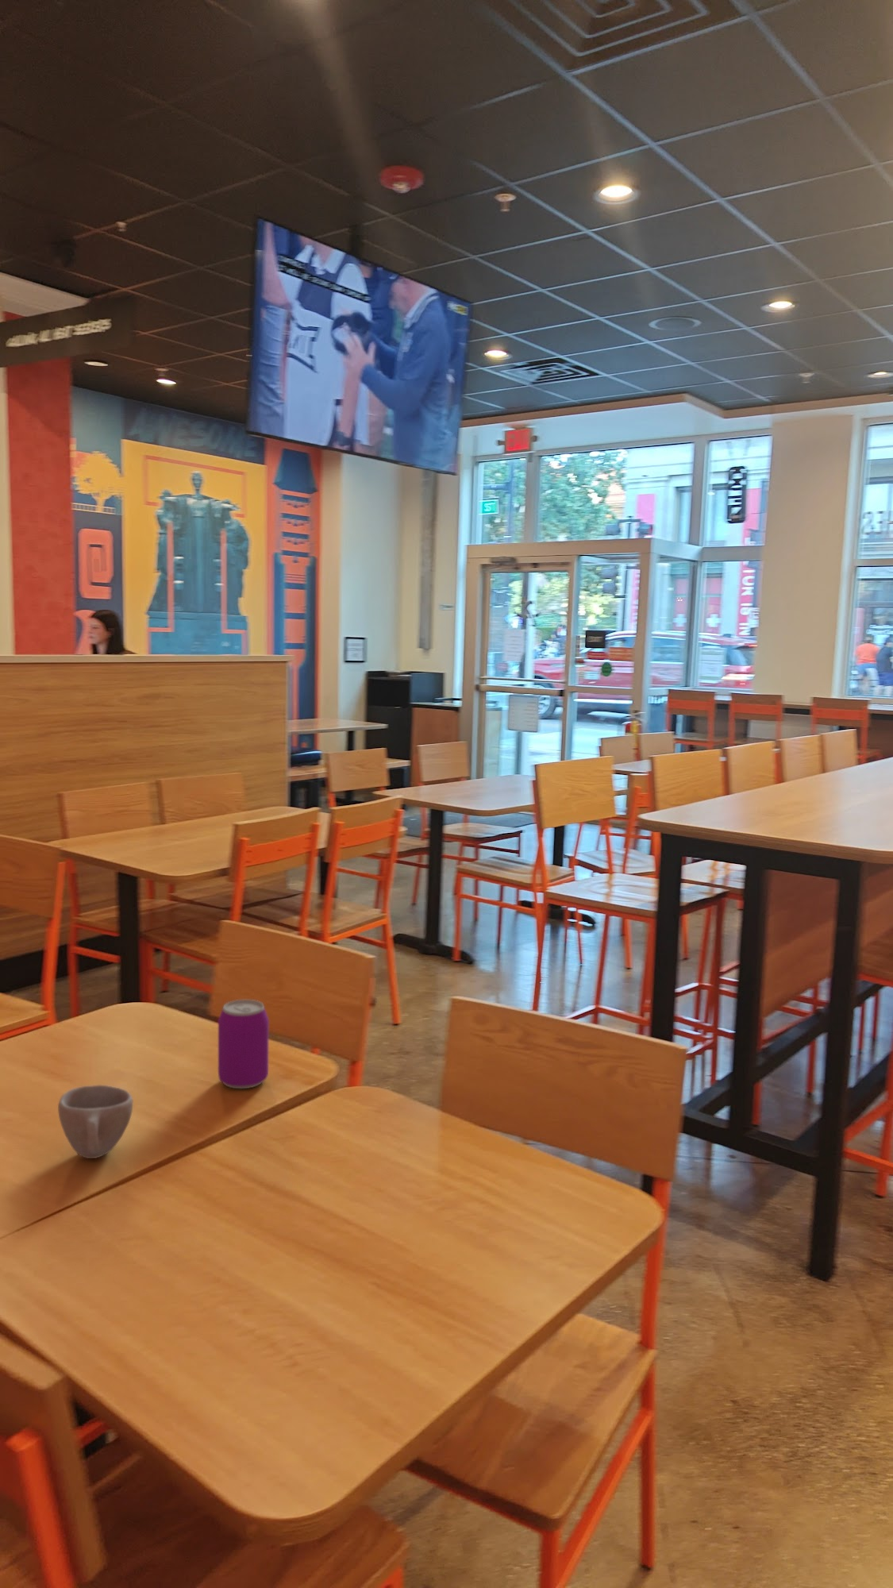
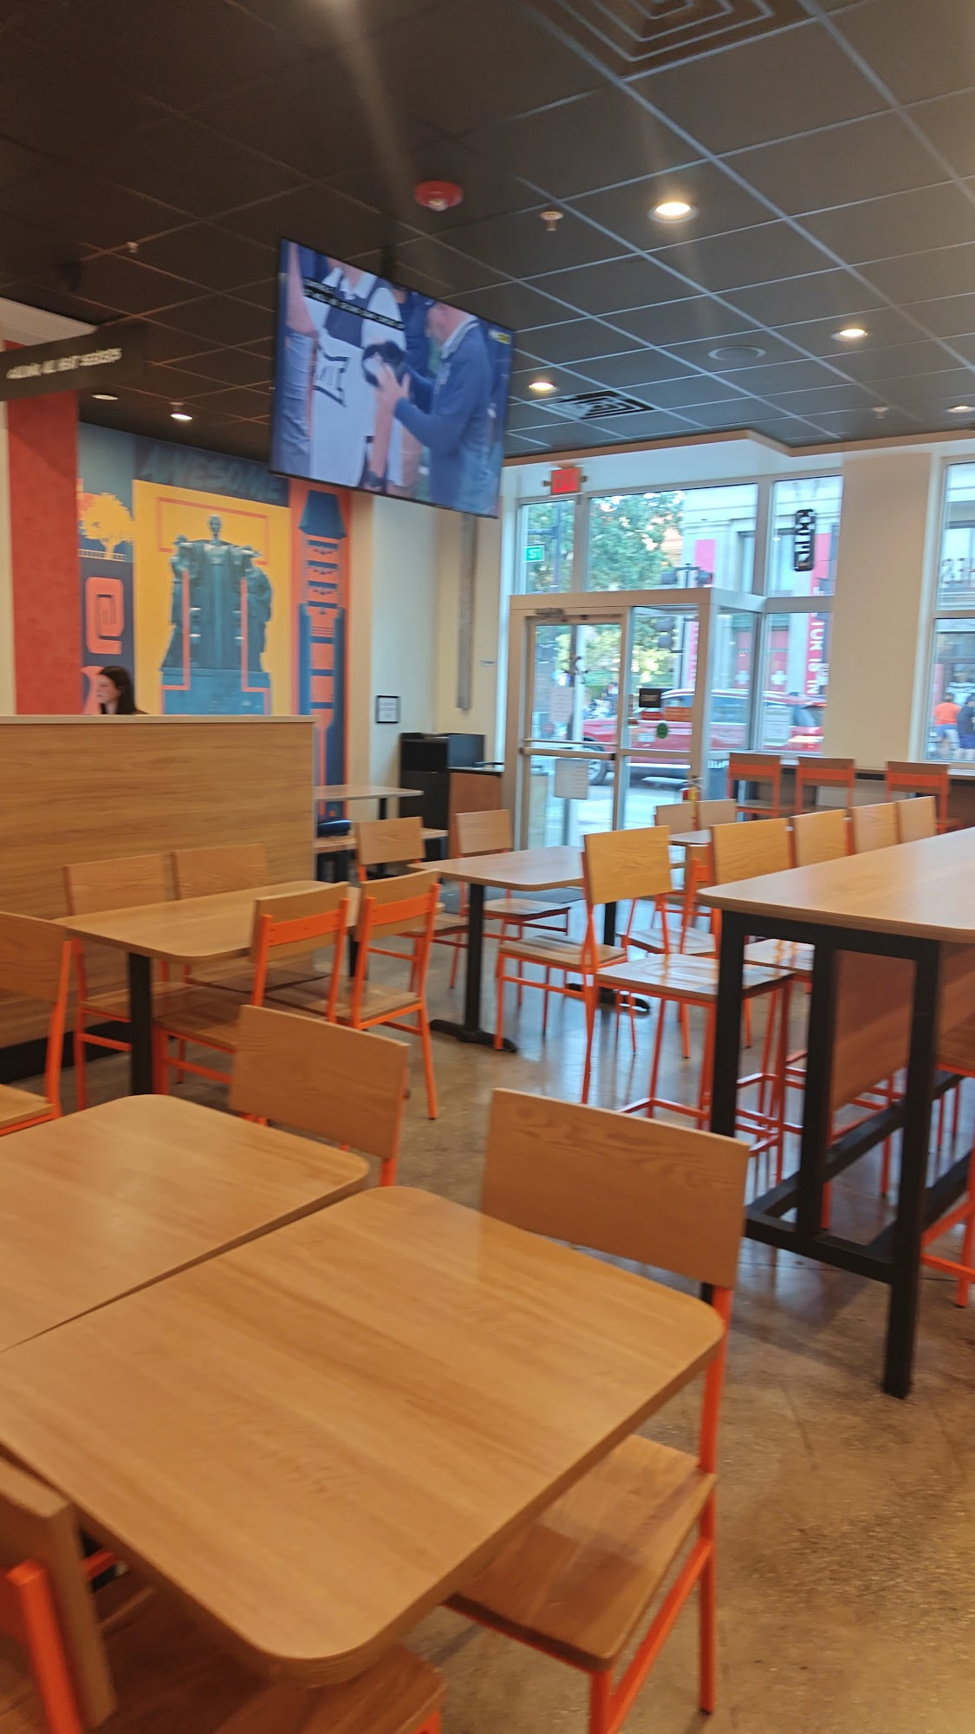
- cup (96, 1128)
- beverage can (243, 1044)
